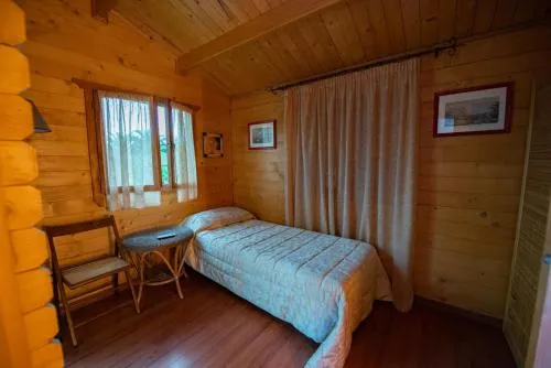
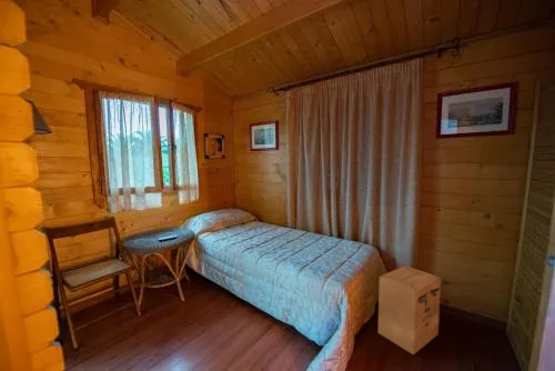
+ cardboard box (408, 305)
